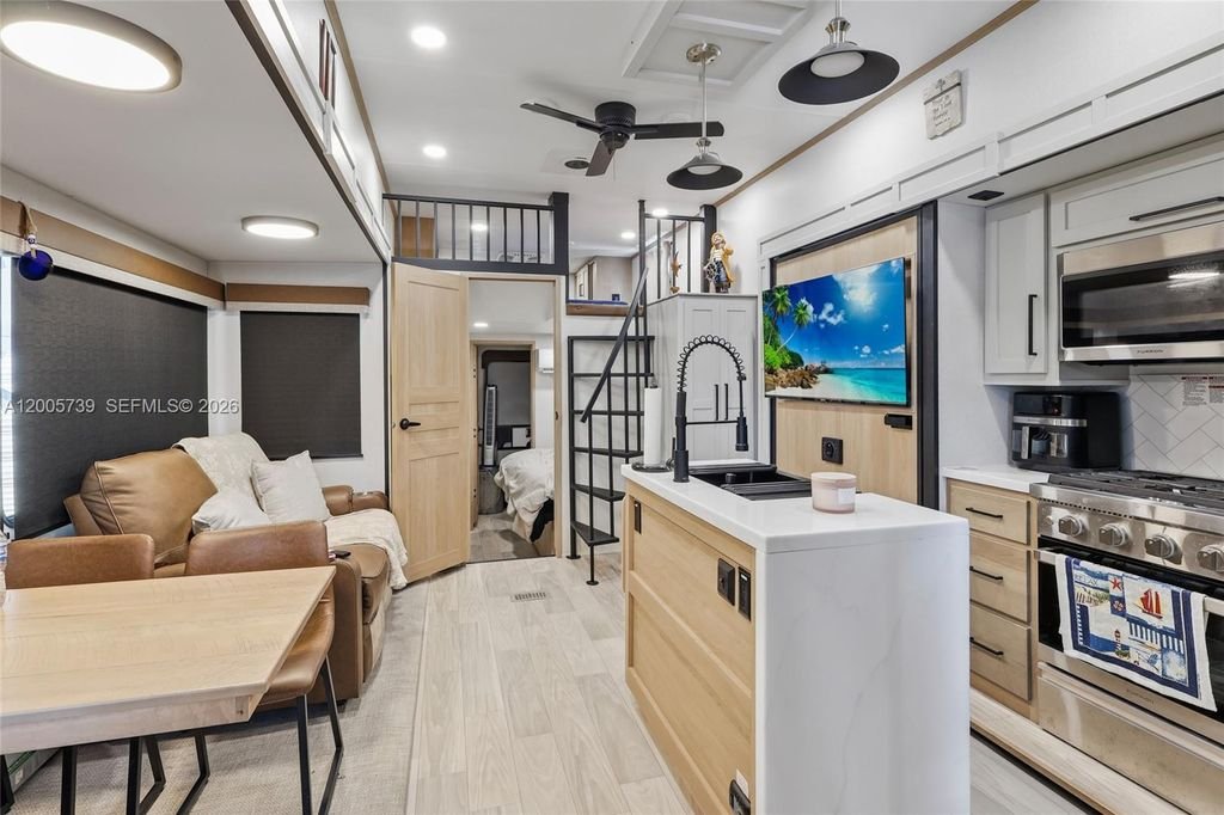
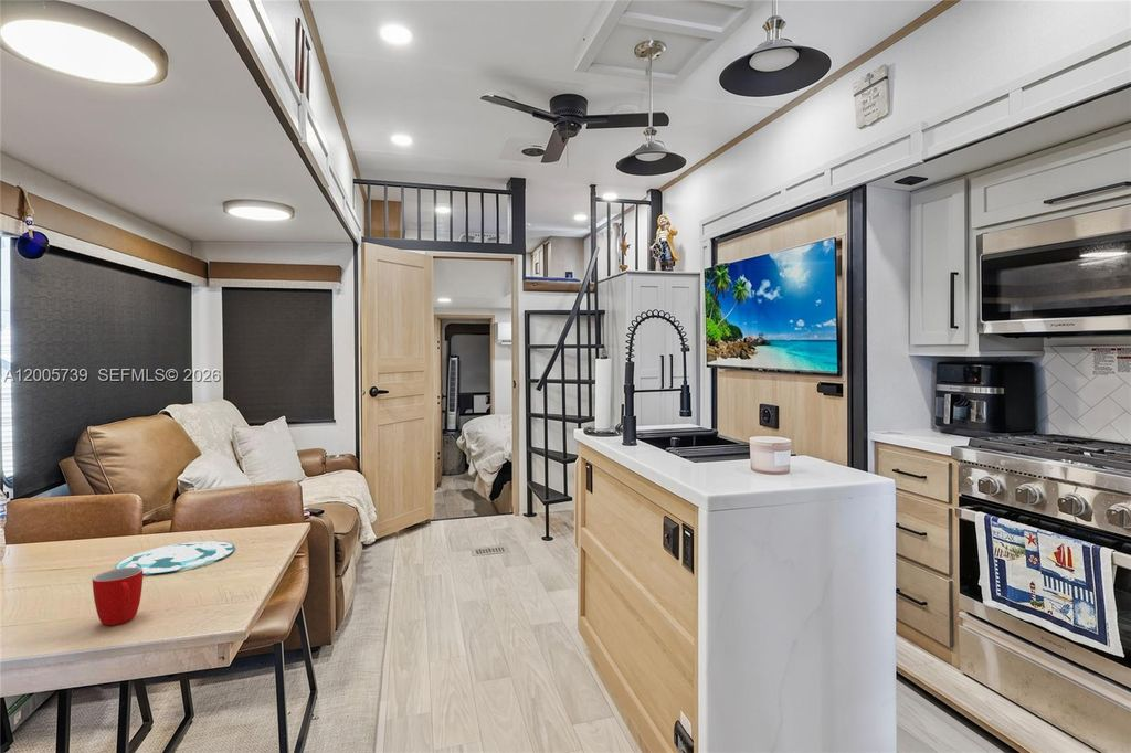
+ plate (178, 551)
+ mug (120, 598)
